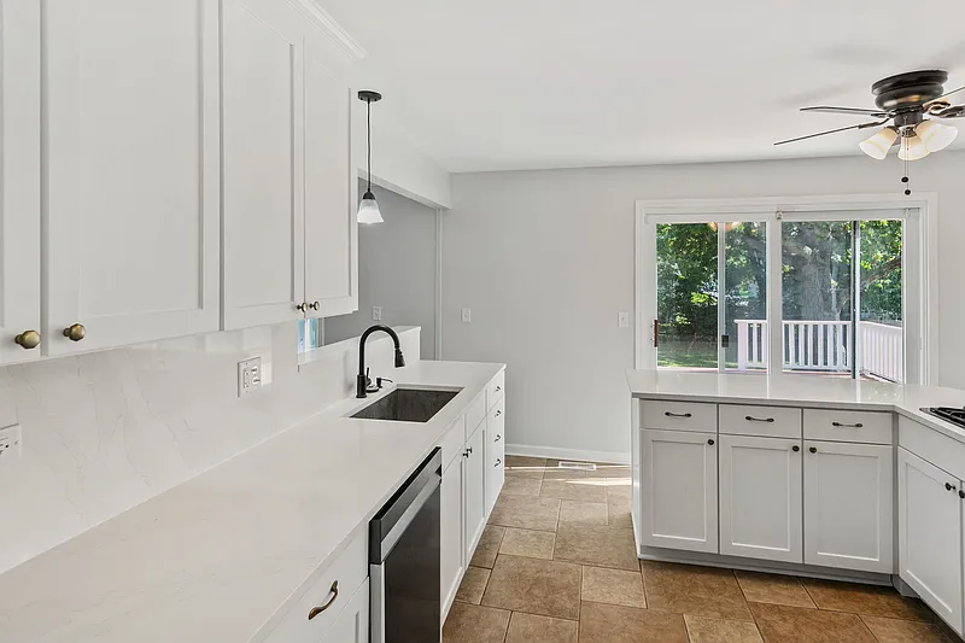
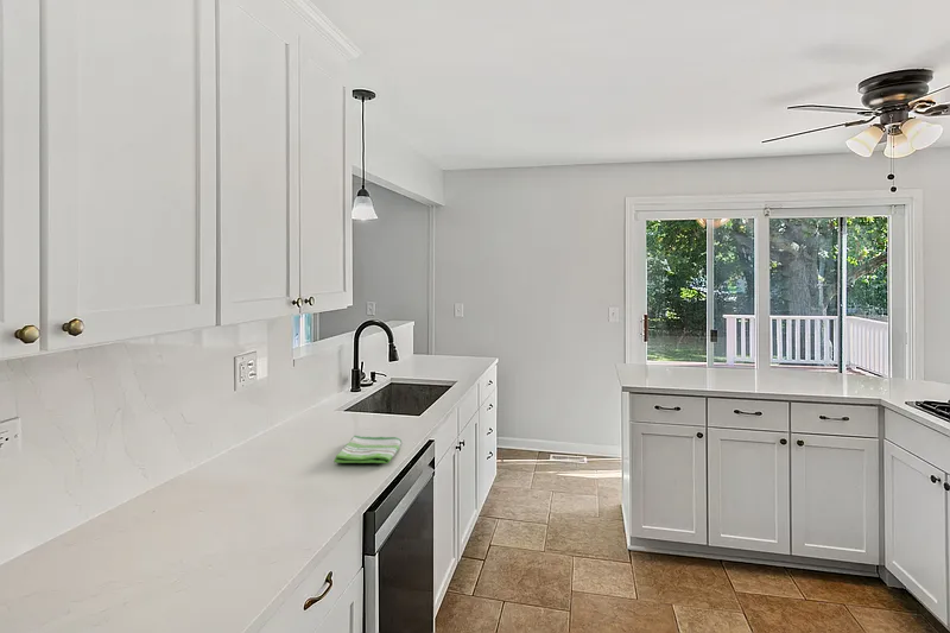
+ dish towel (369, 448)
